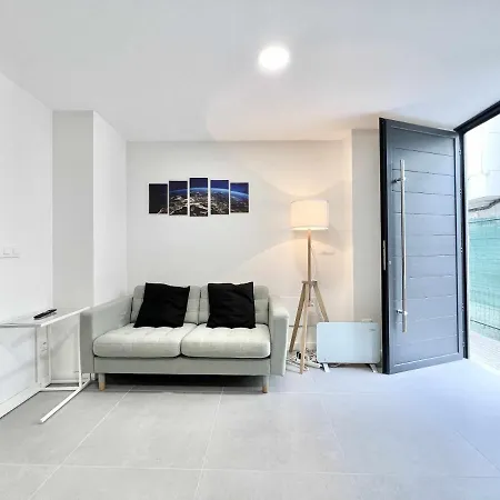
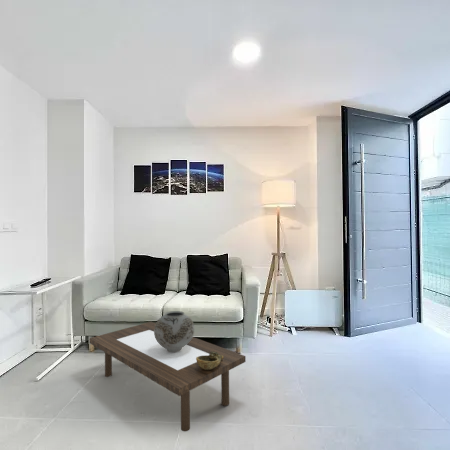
+ decorative bowl (211, 358)
+ vase (174, 331)
+ coffee table (161, 367)
